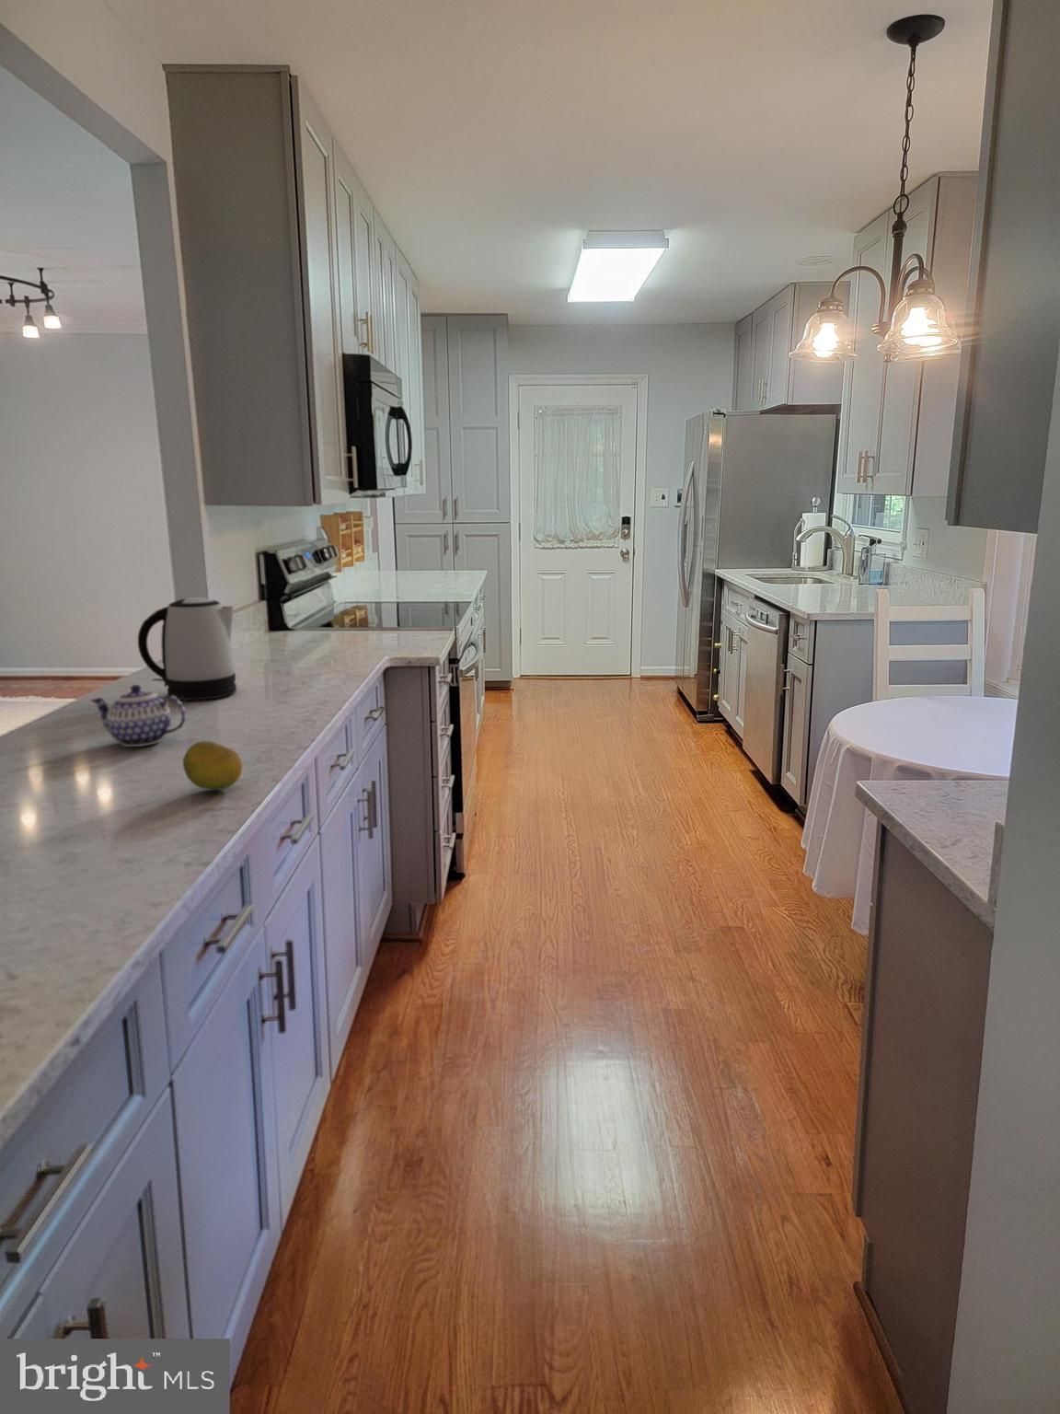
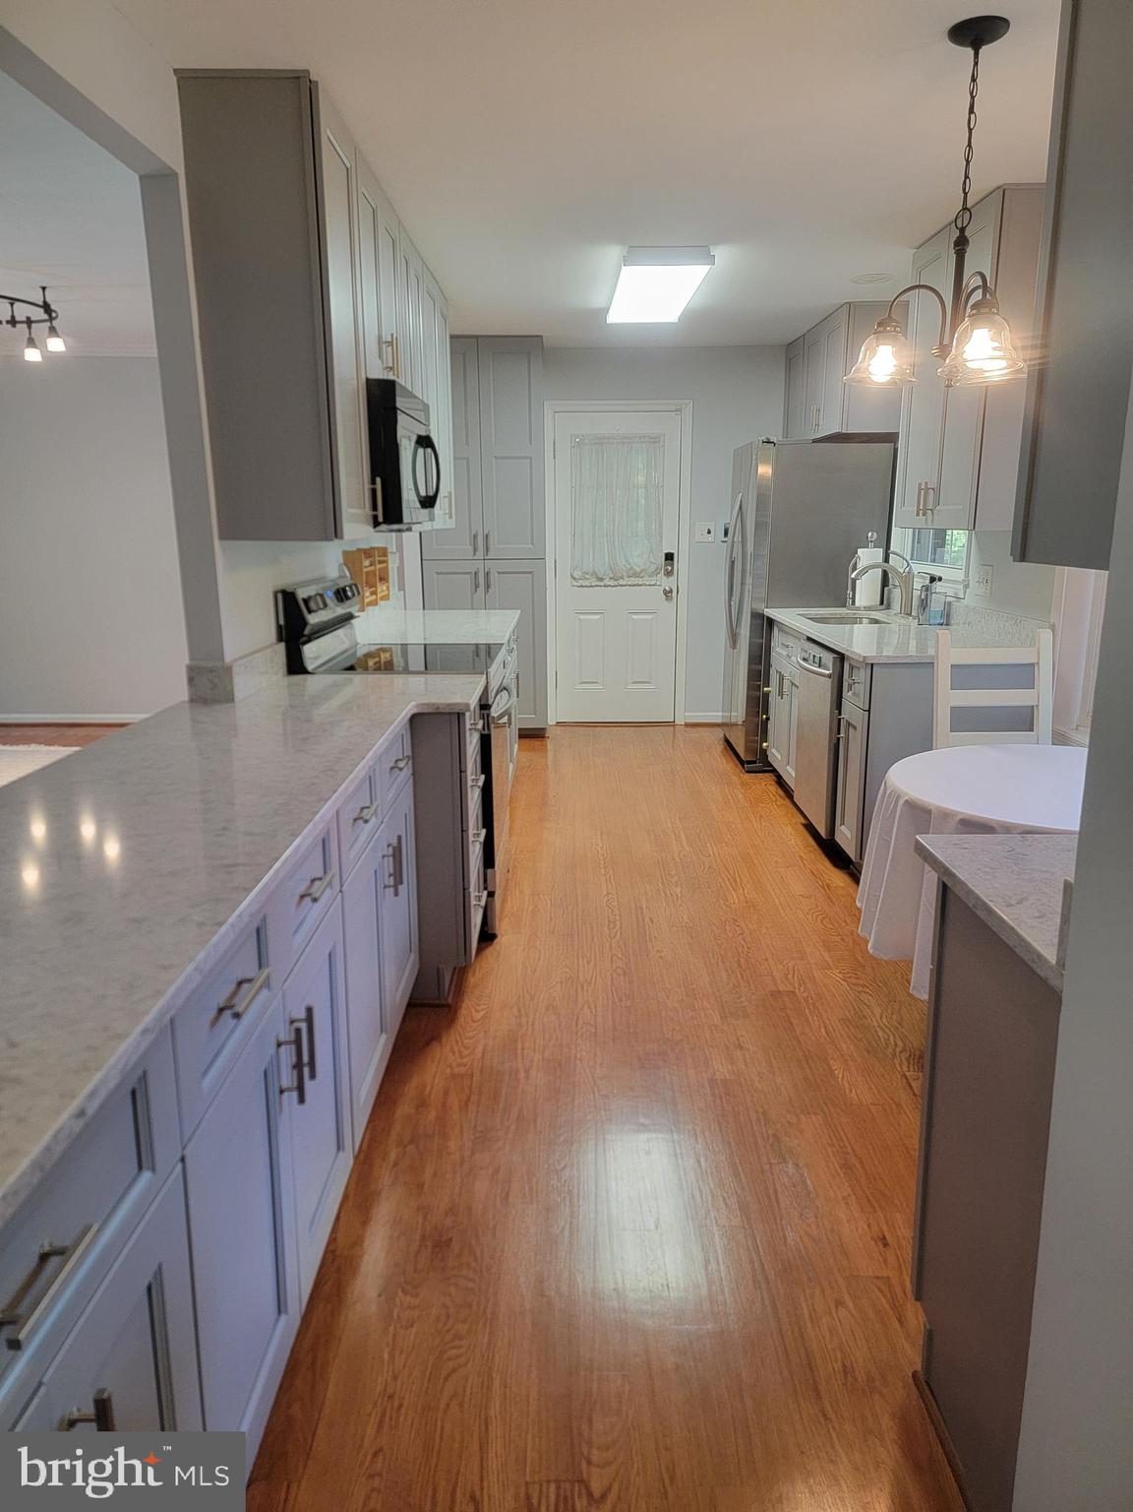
- fruit (214, 765)
- teapot (138, 714)
- kettle (188, 646)
